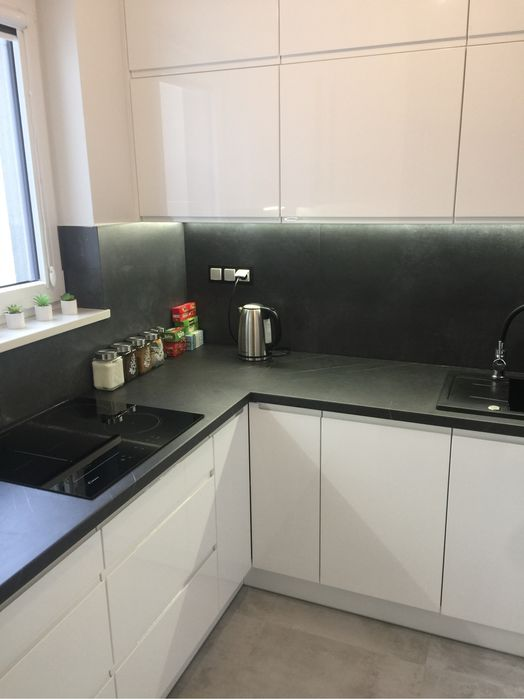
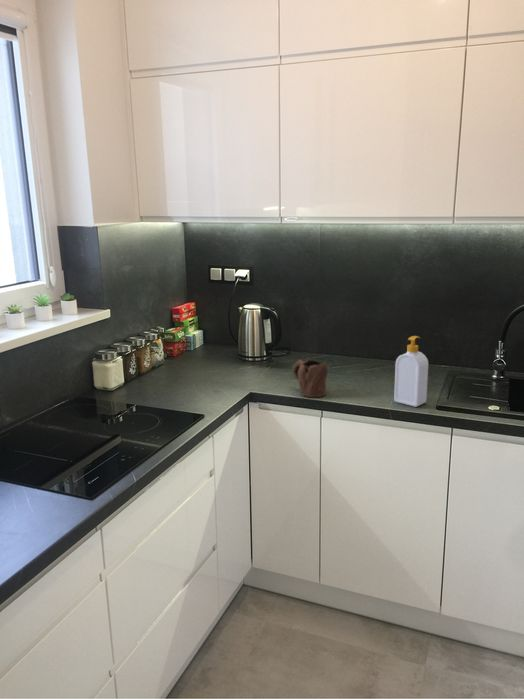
+ mug (307, 375)
+ soap bottle (412, 369)
